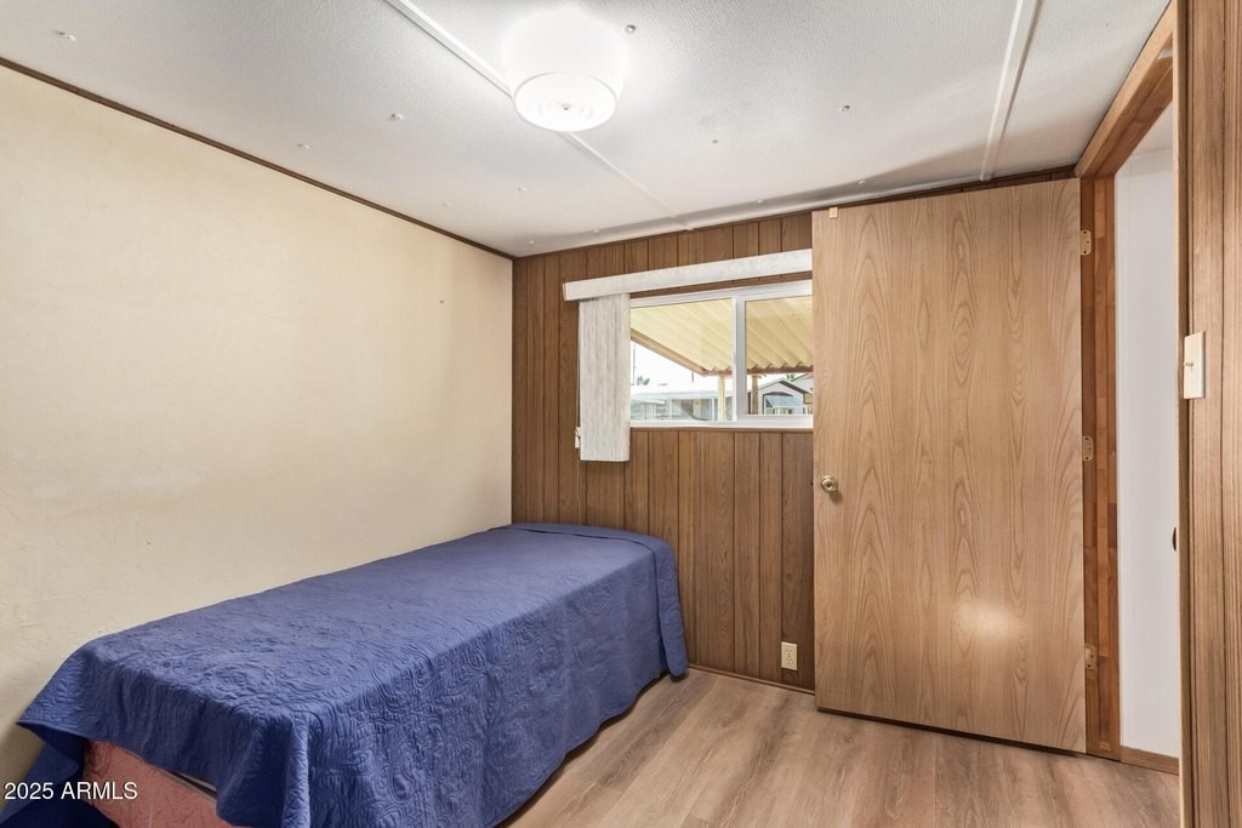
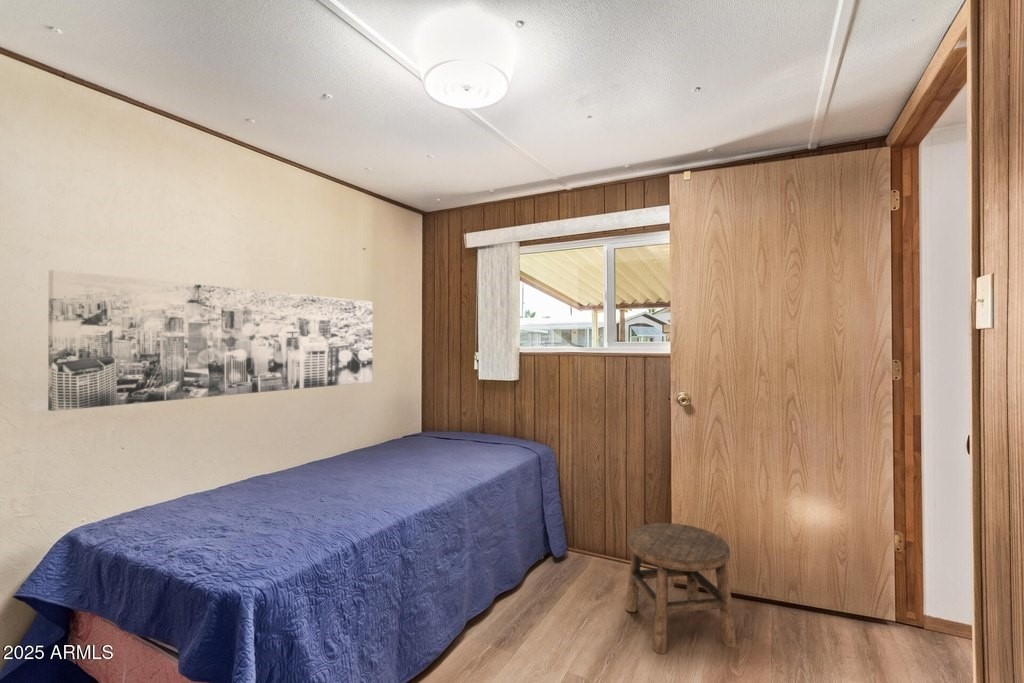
+ wall art (253, 341)
+ stool (677, 576)
